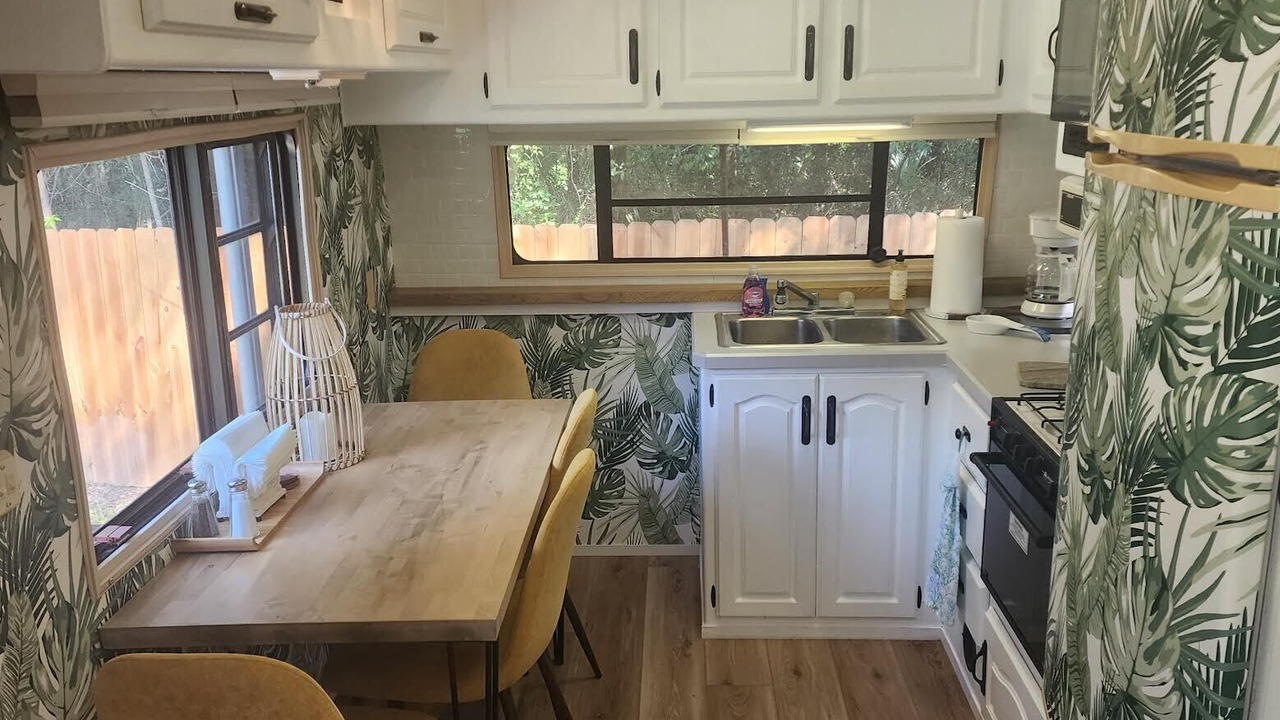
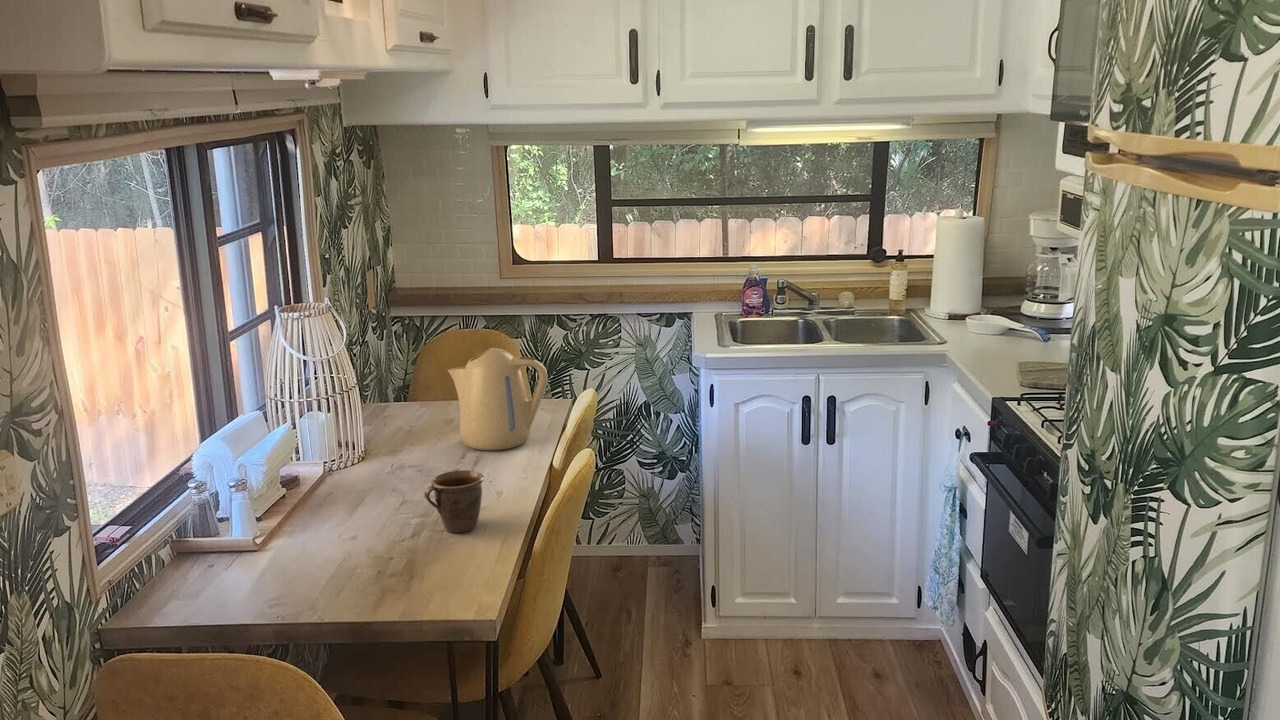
+ kettle (498, 395)
+ mug (455, 503)
